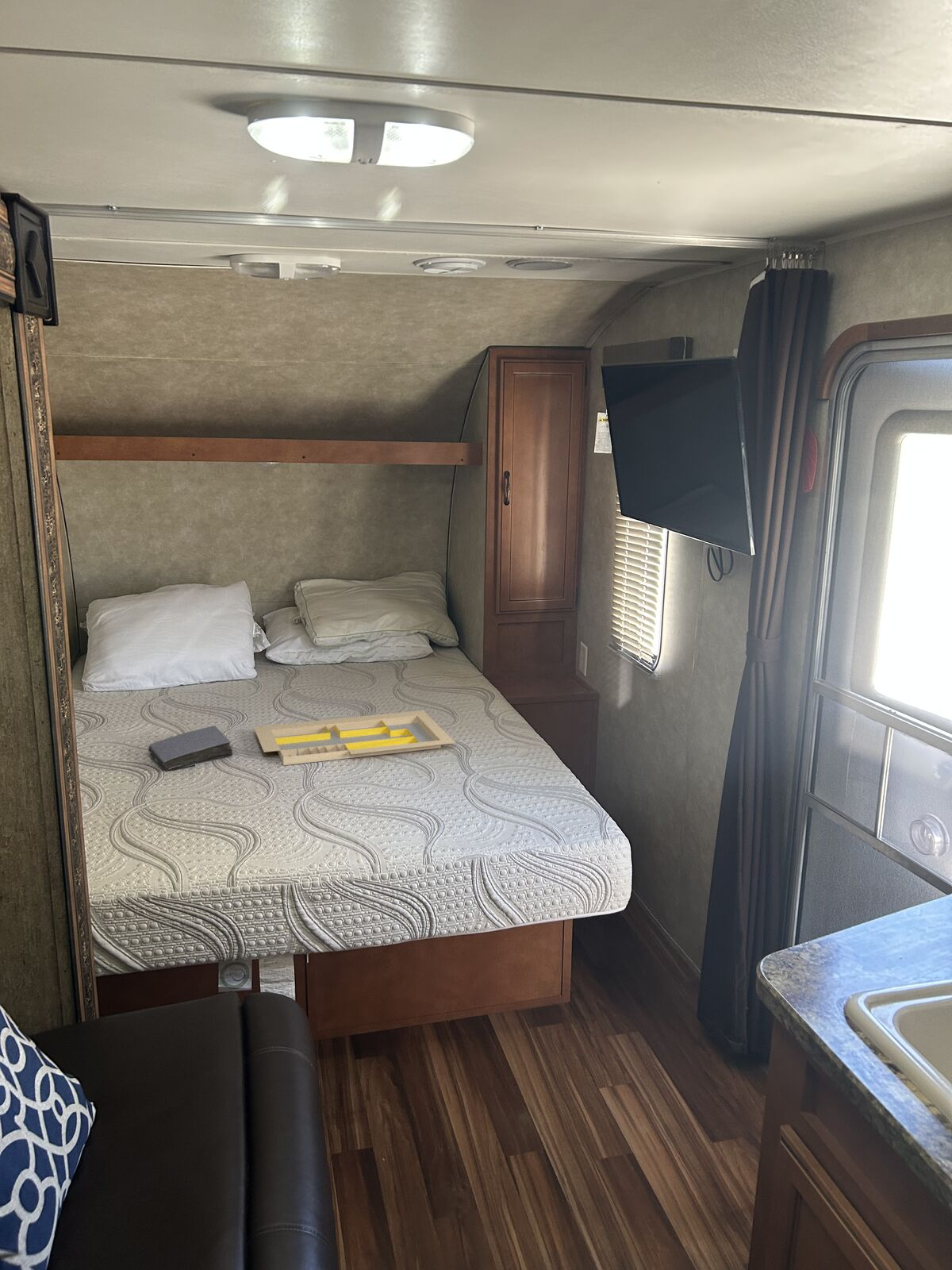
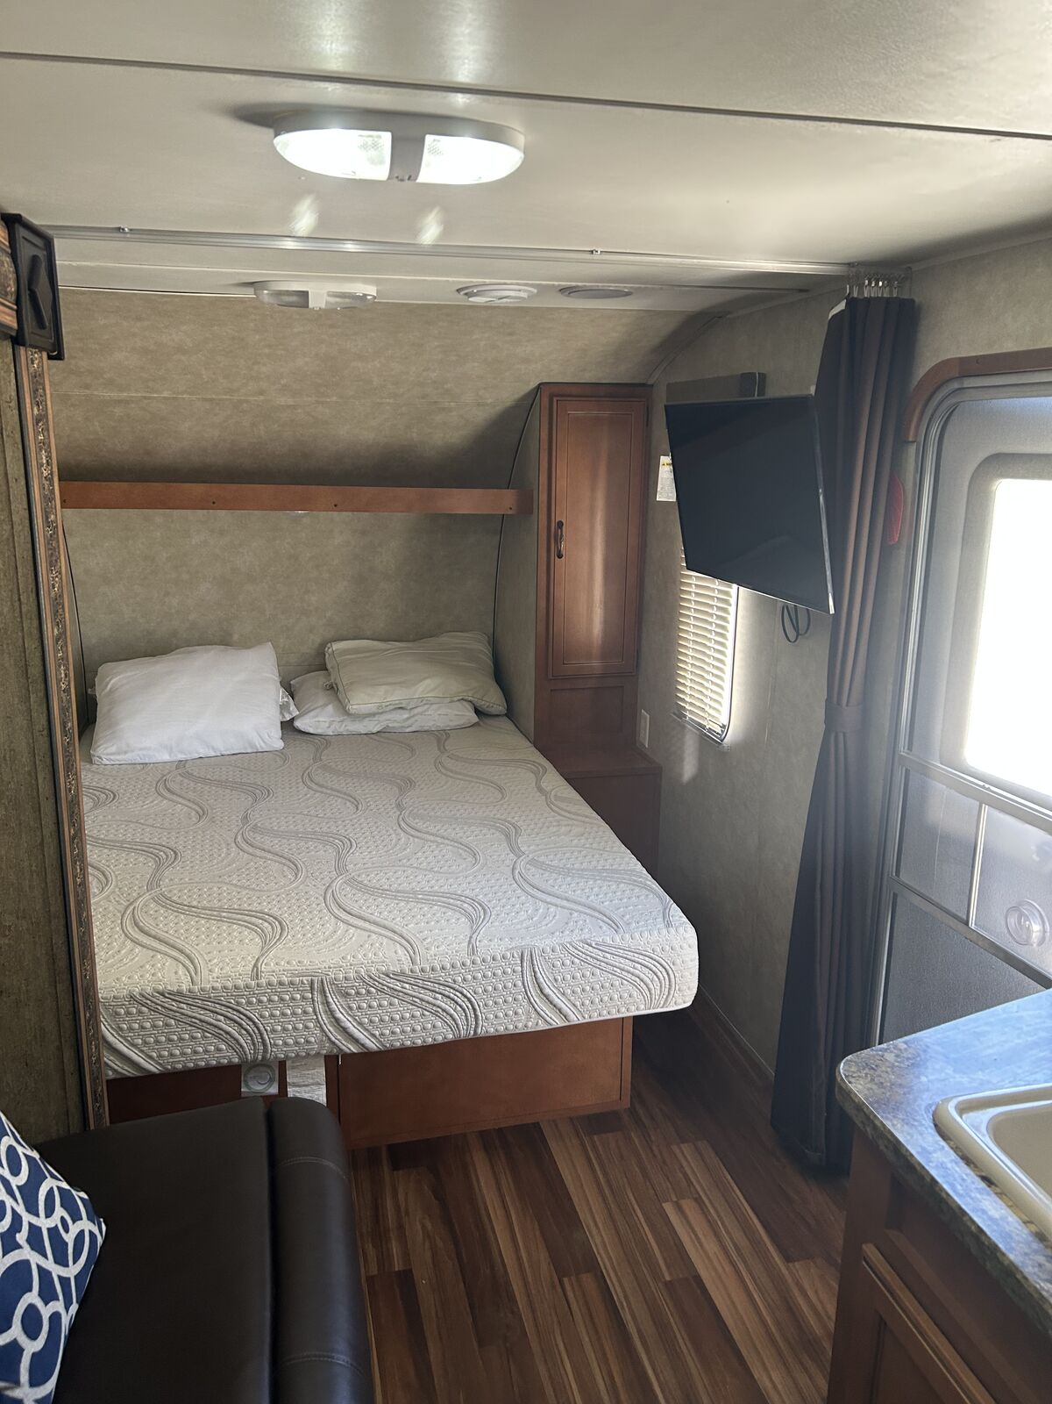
- book (190, 747)
- serving tray (352, 738)
